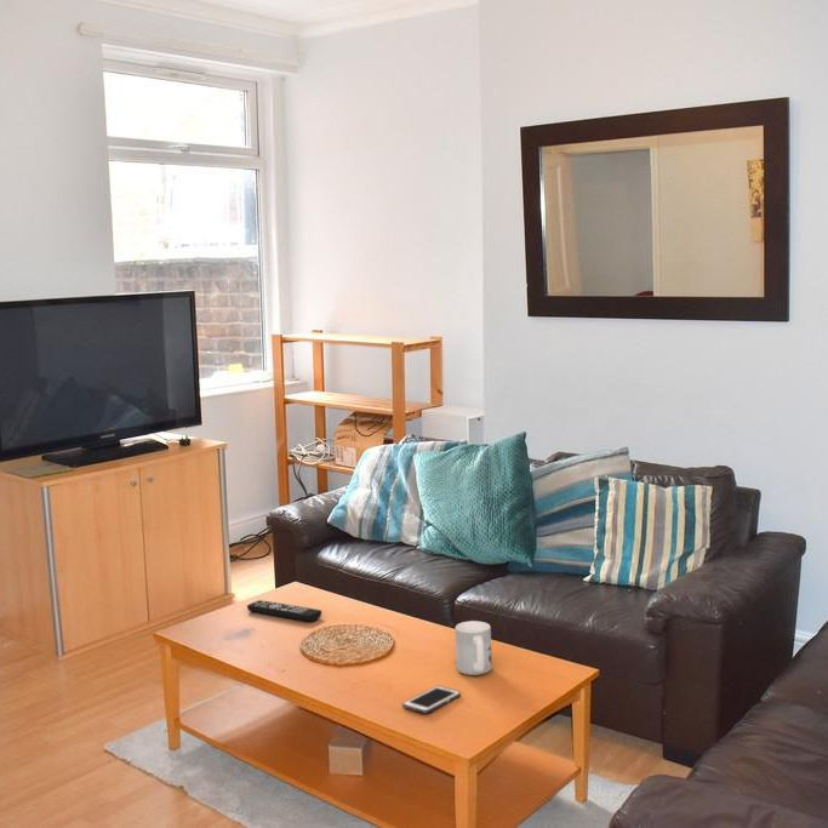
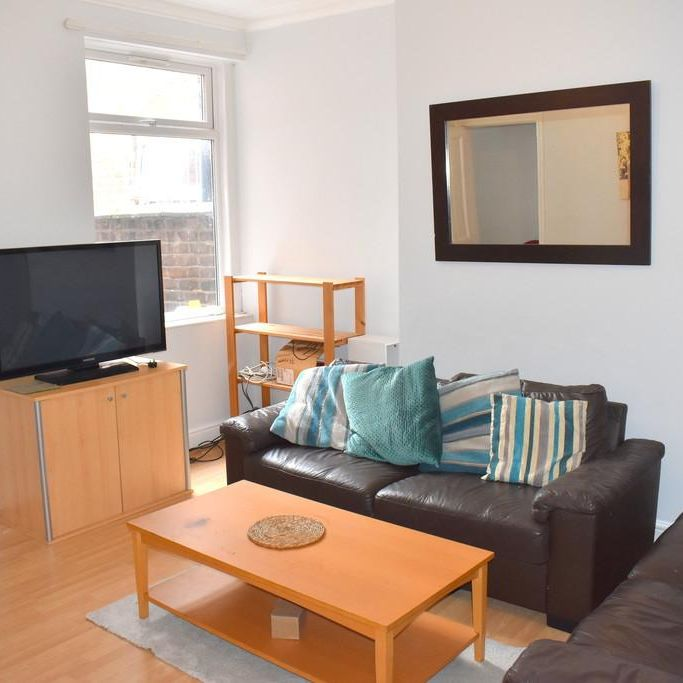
- cell phone (432, 698)
- remote control (284, 610)
- mug (475, 649)
